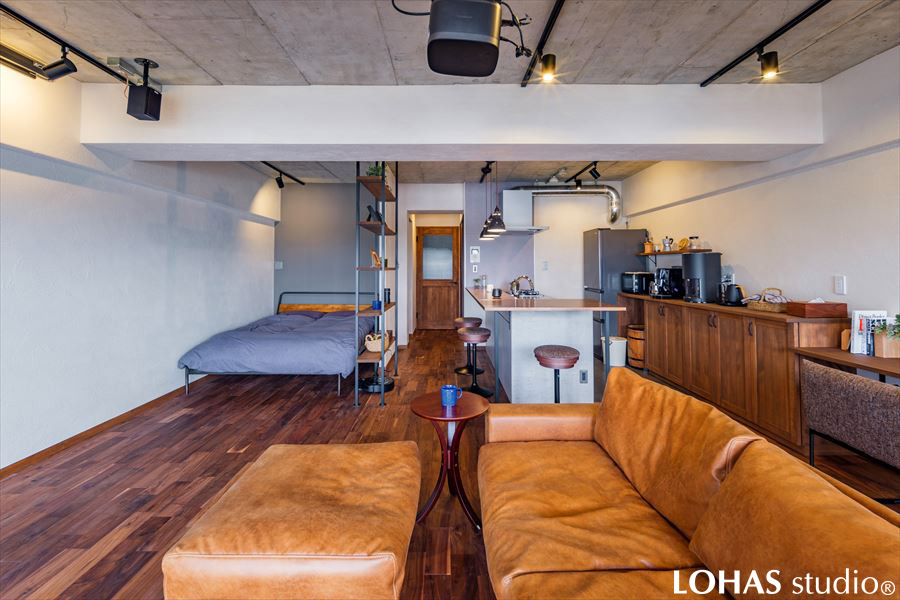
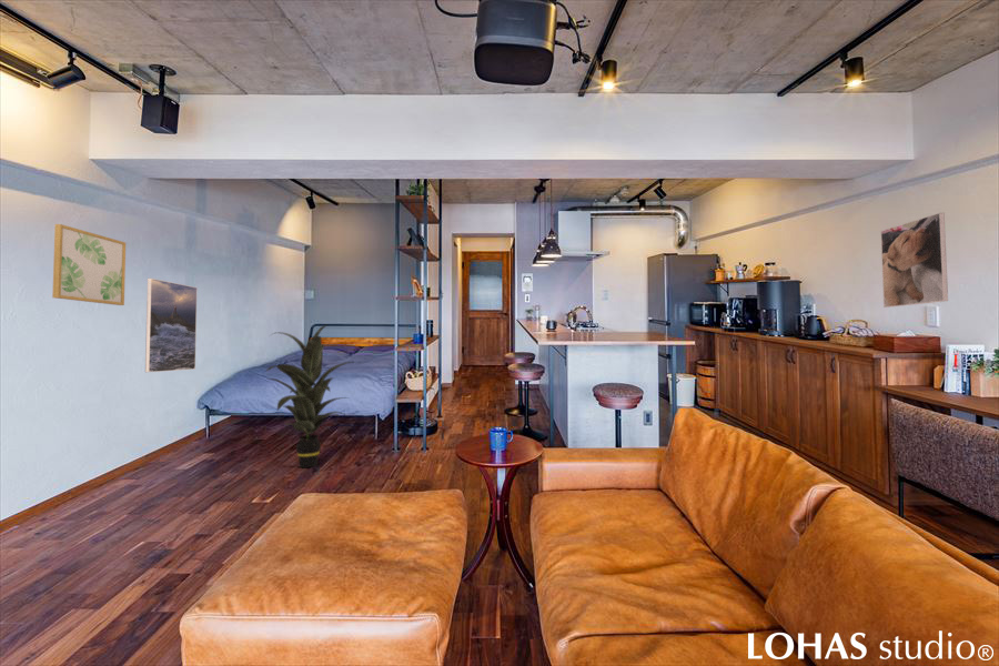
+ wall art (92, 268)
+ indoor plant (312, 395)
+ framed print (172, 326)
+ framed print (911, 263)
